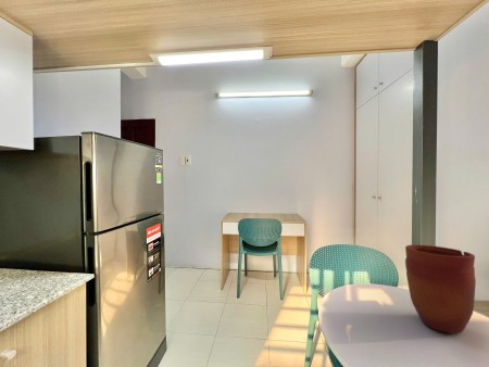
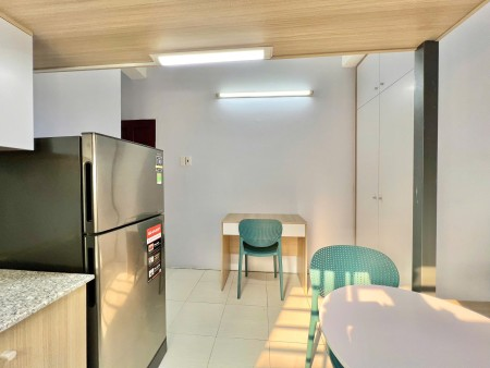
- vase (437, 286)
